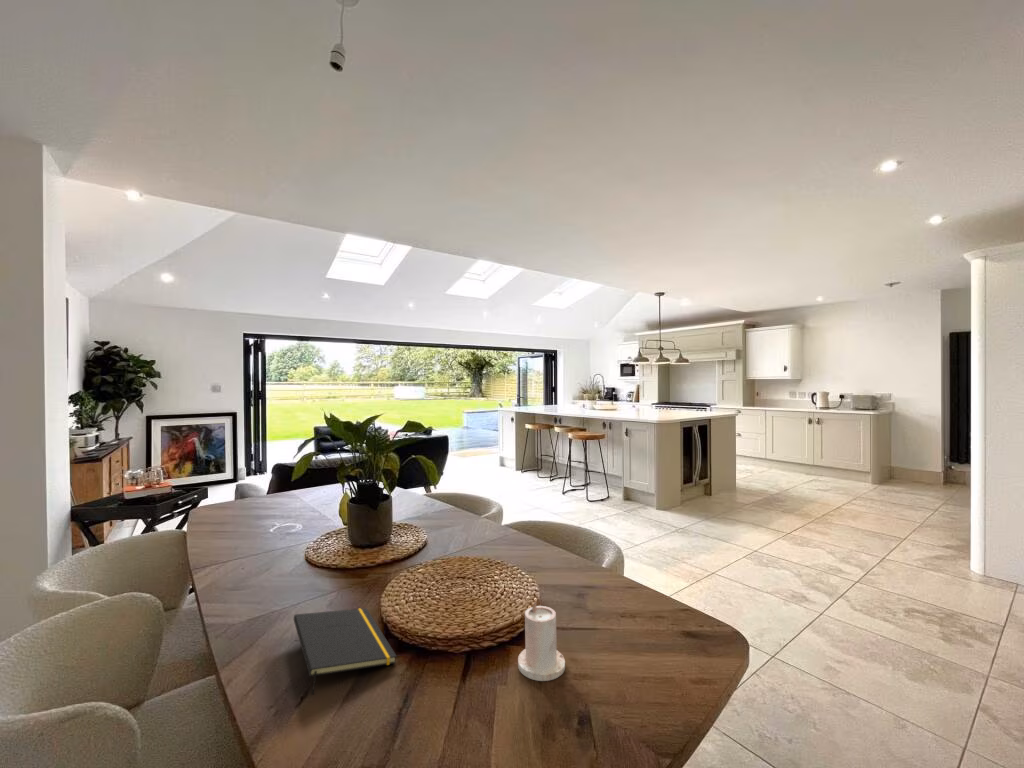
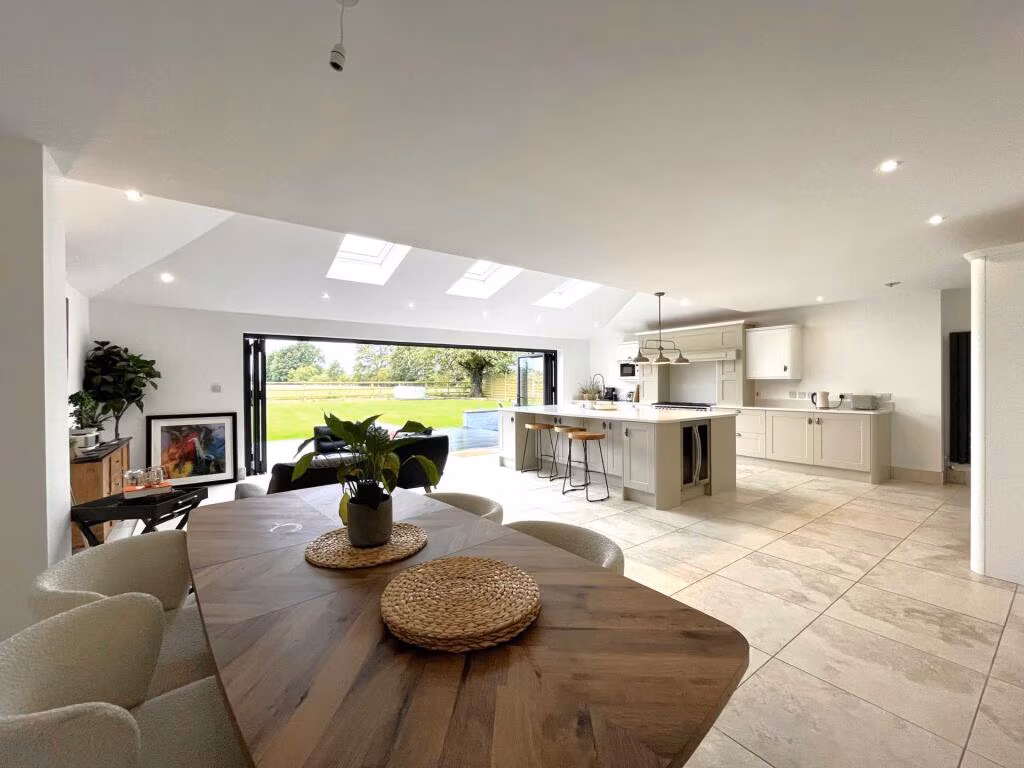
- candle (541, 635)
- notepad (342, 637)
